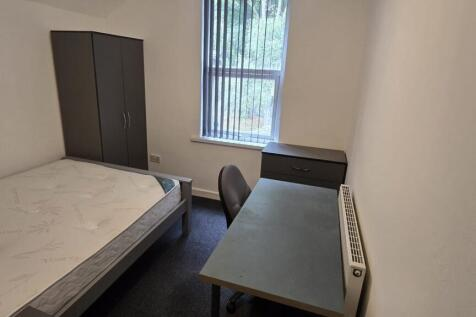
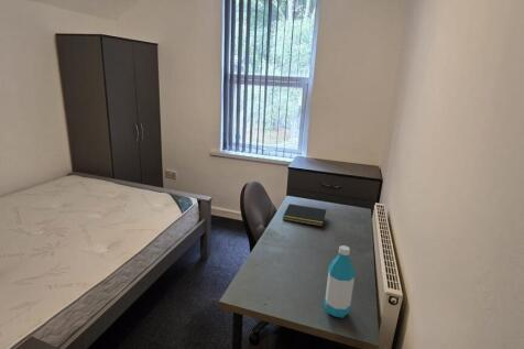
+ water bottle (340, 280)
+ notepad (304, 214)
